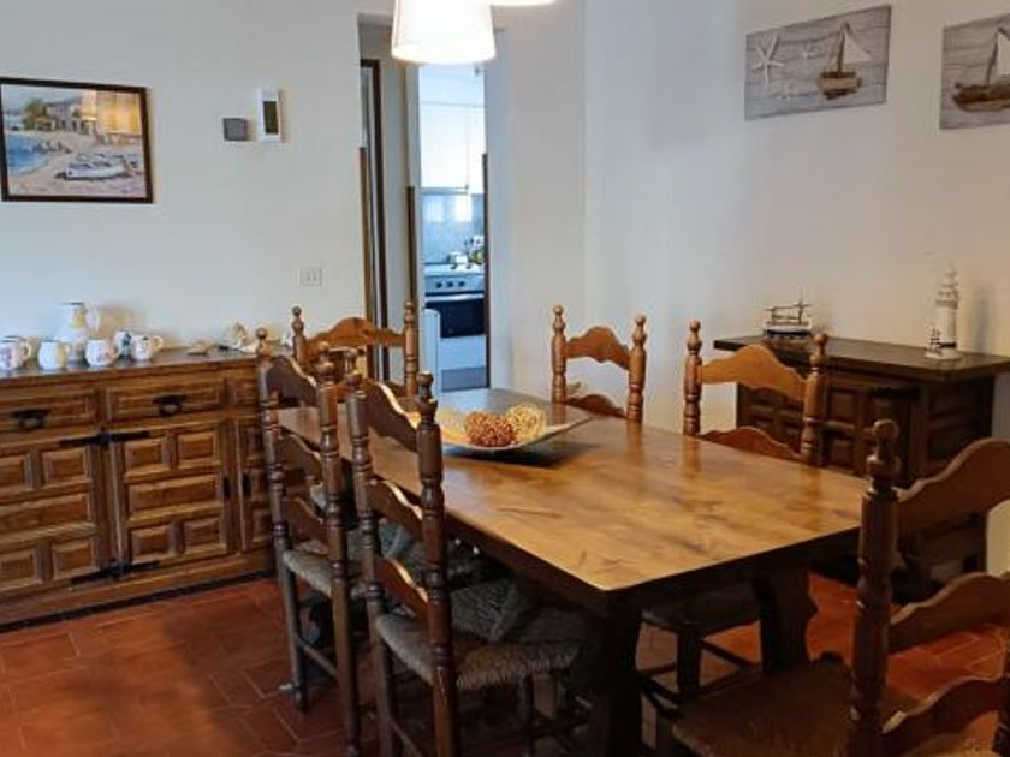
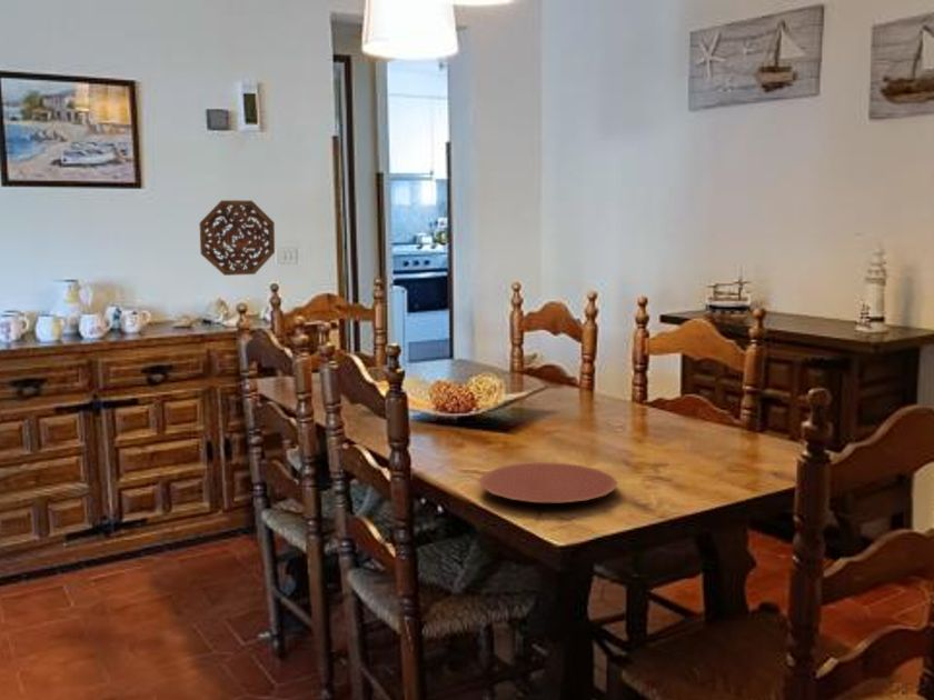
+ plate (547, 487)
+ decorative platter (238, 238)
